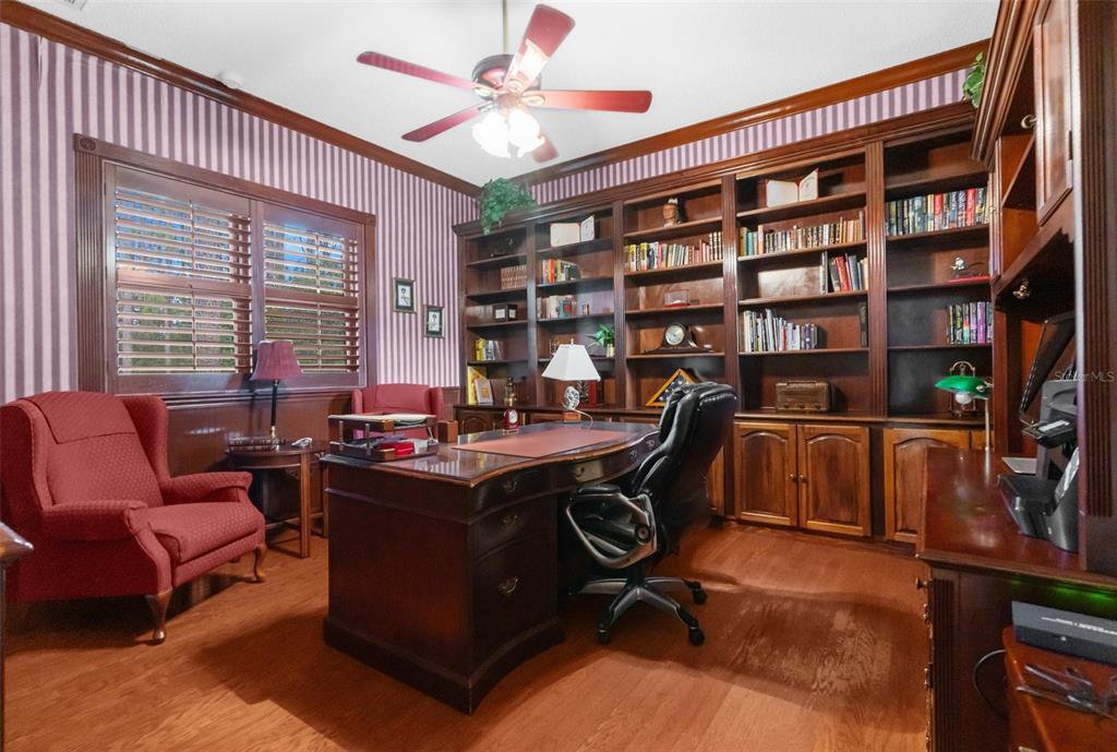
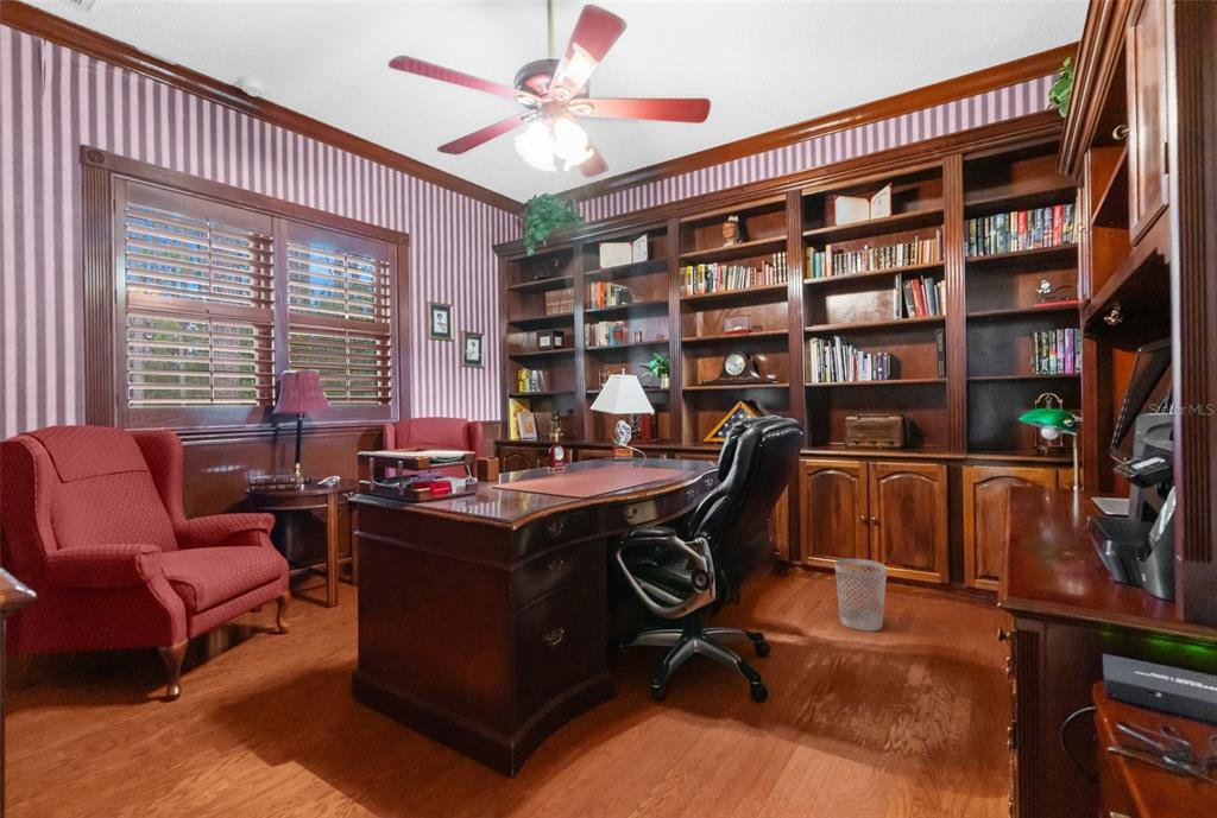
+ wastebasket (860, 594)
